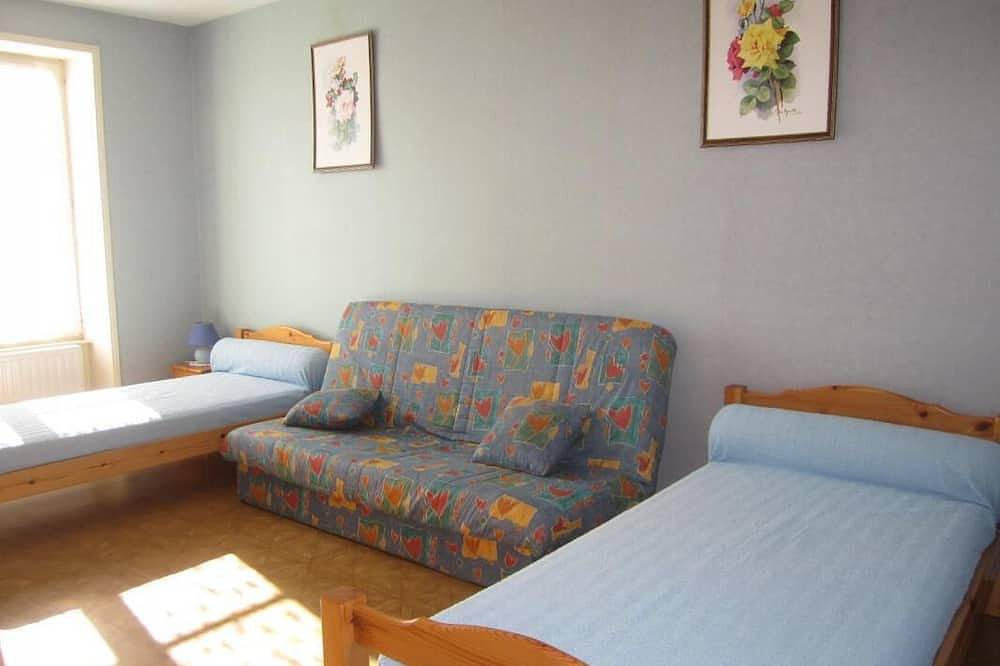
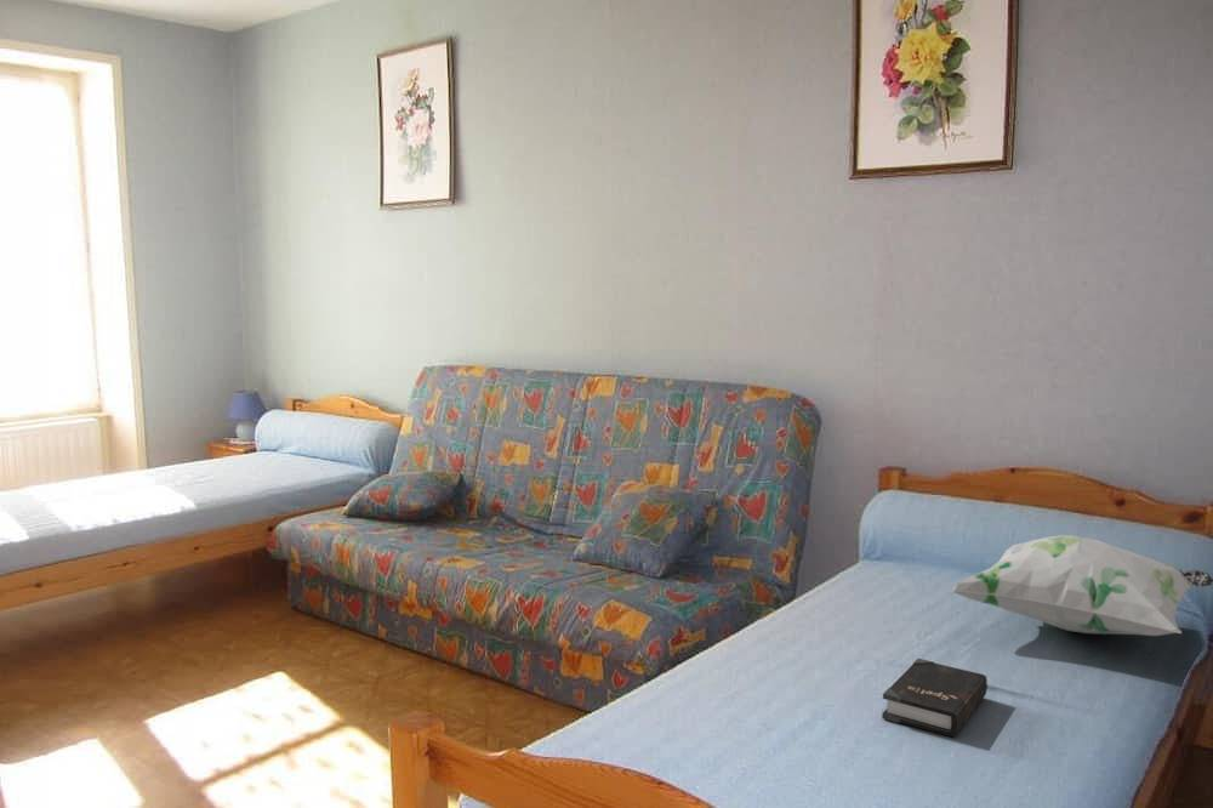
+ hardback book (935, 695)
+ decorative pillow (1084, 584)
